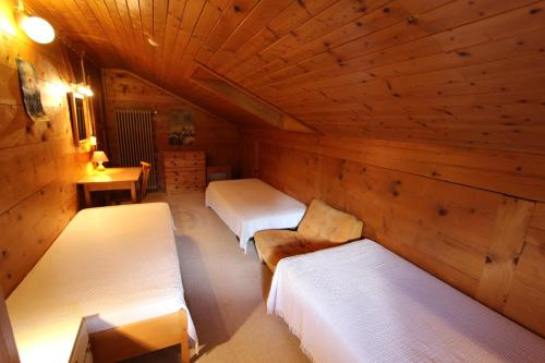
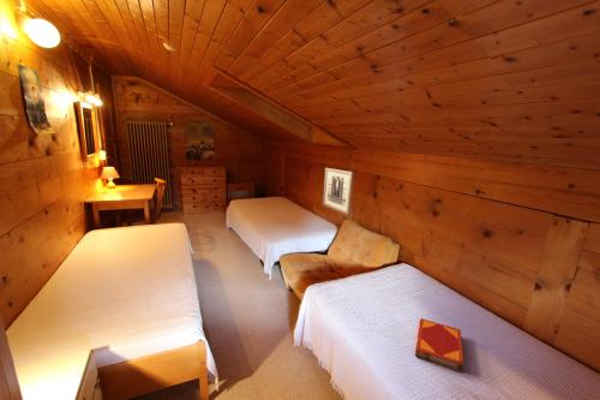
+ hardback book (438, 341)
+ wall art (336, 190)
